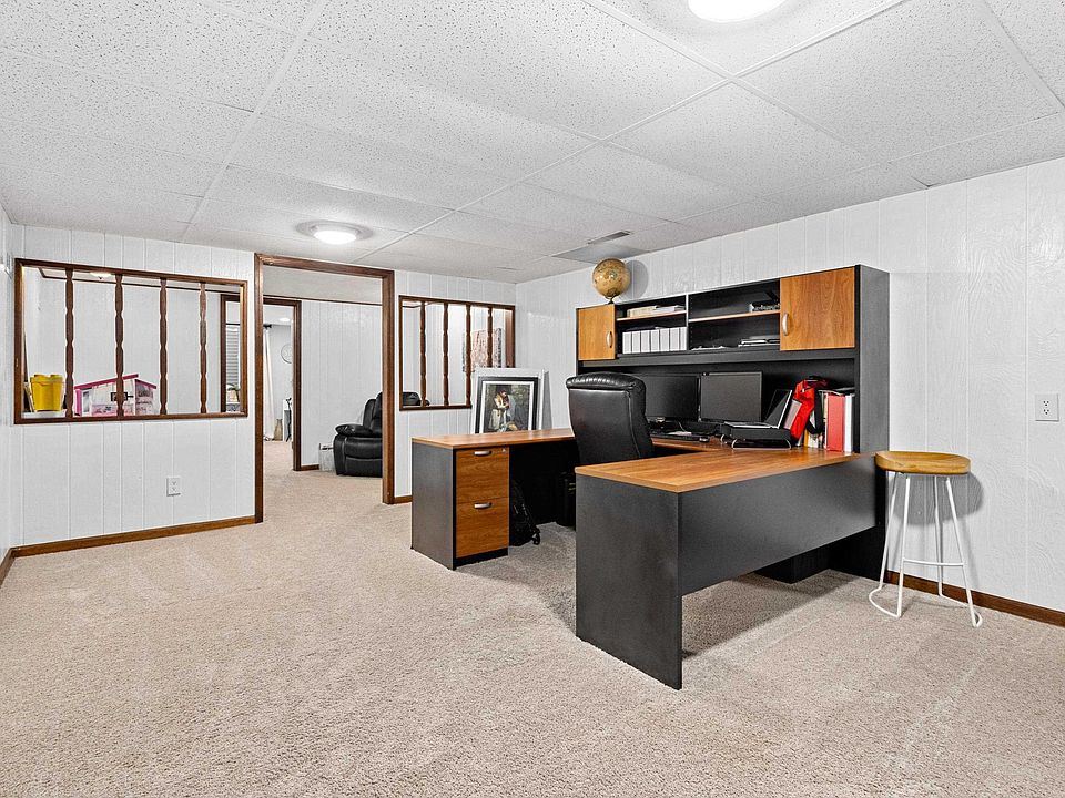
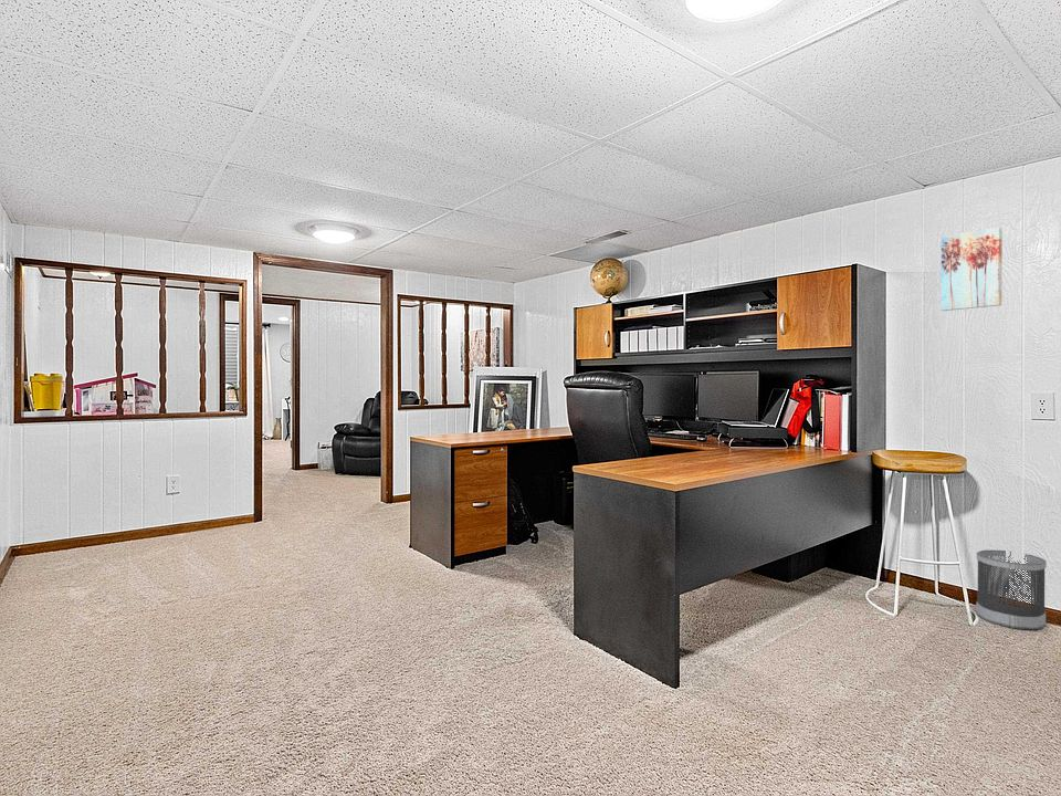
+ wastebasket (1010, 587)
+ wall art (970, 270)
